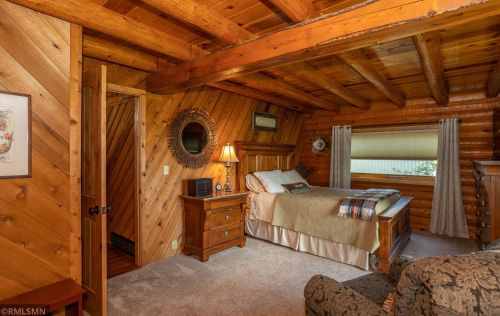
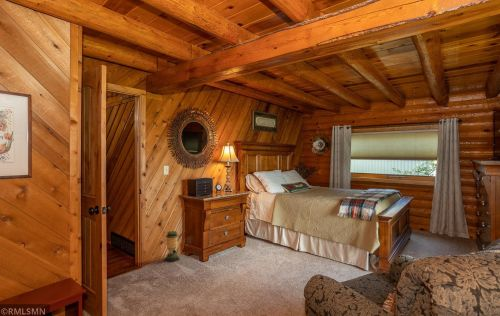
+ lantern (171, 245)
